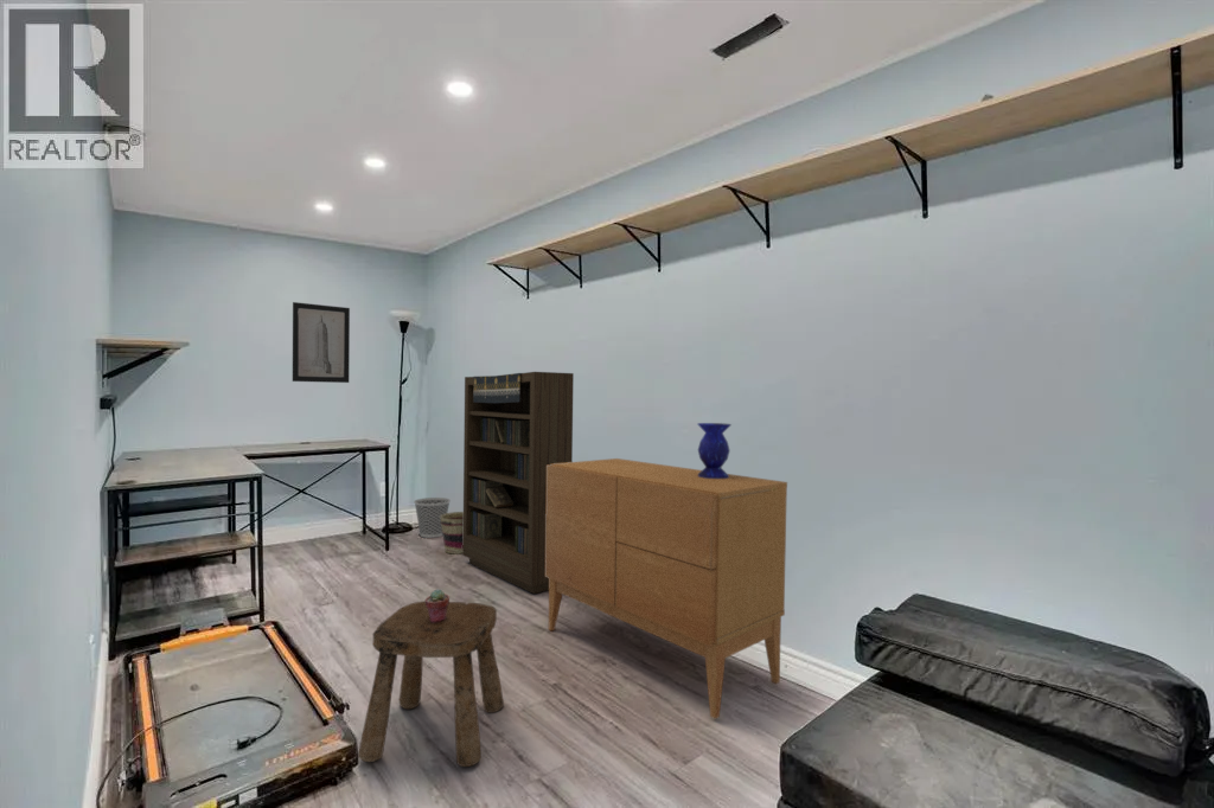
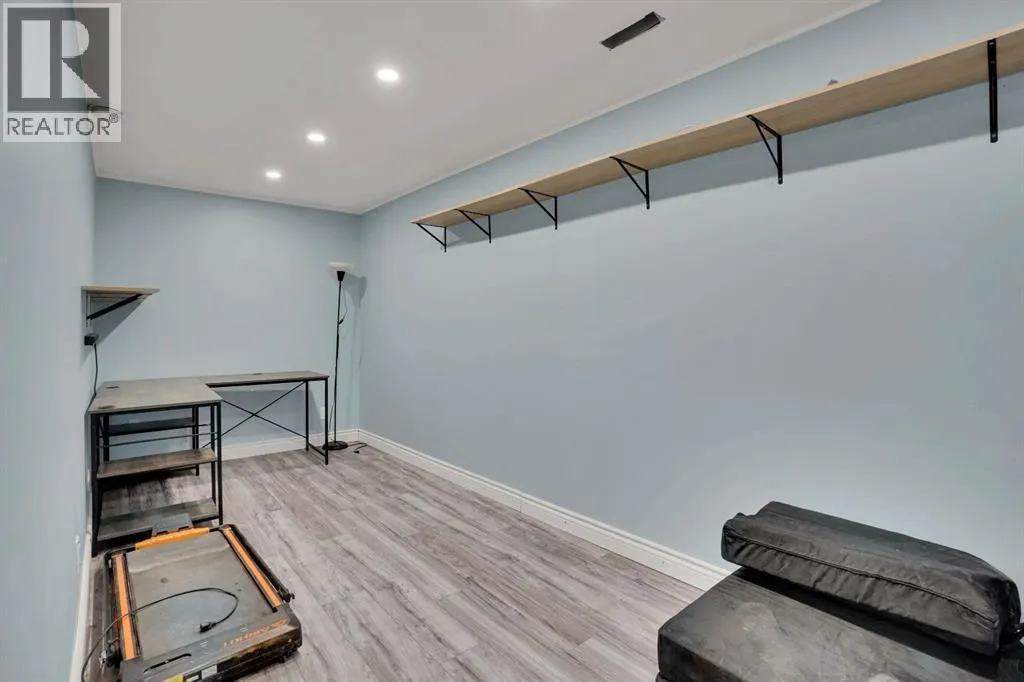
- sideboard (653, 563)
- potted succulent (437, 603)
- wastebasket (432, 517)
- bookcase (515, 474)
- basket (459, 532)
- wall art (321, 344)
- vase (714, 449)
- stool (421, 675)
